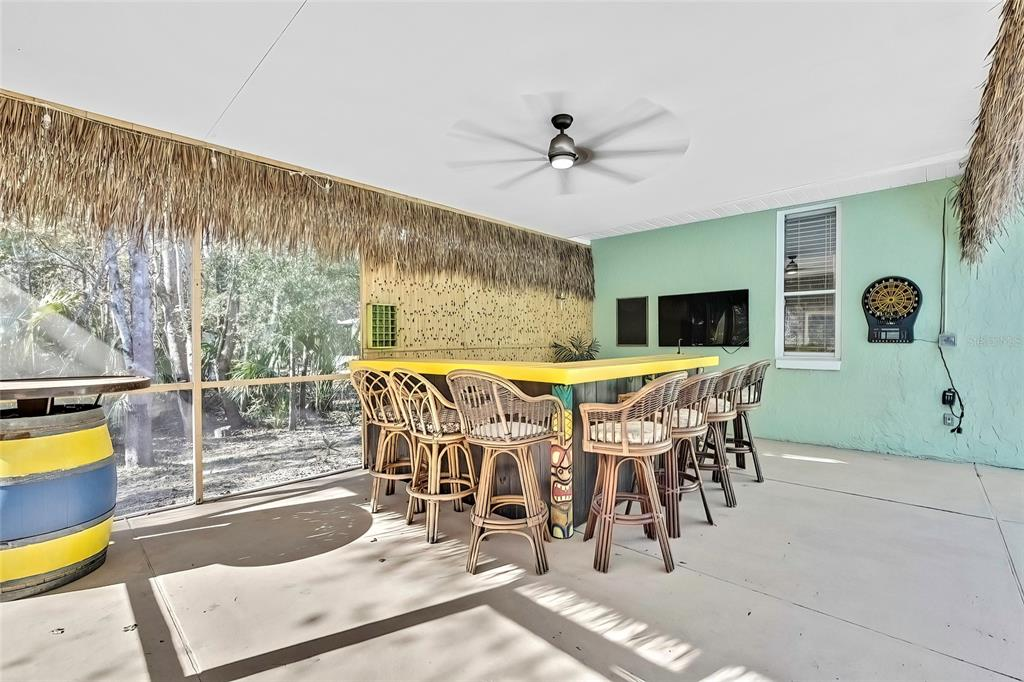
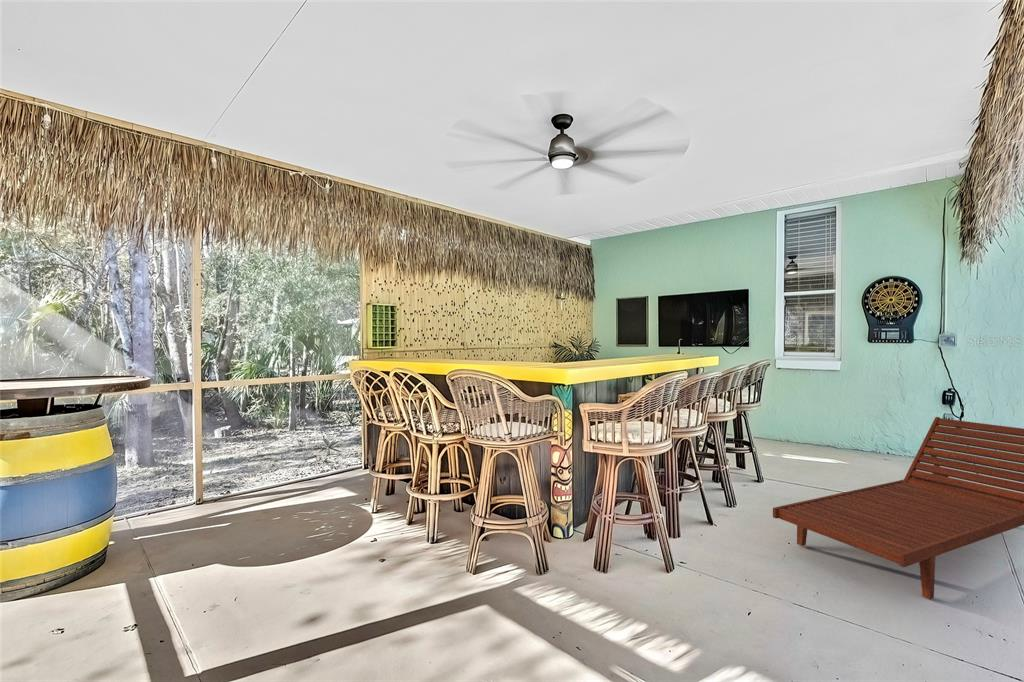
+ chaise longue (929, 488)
